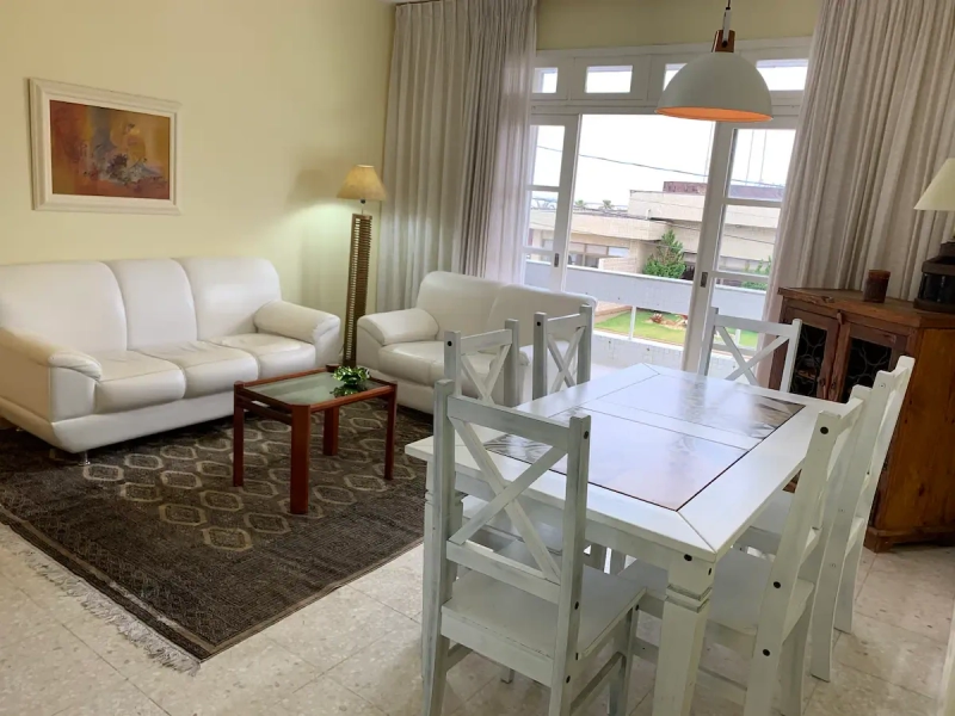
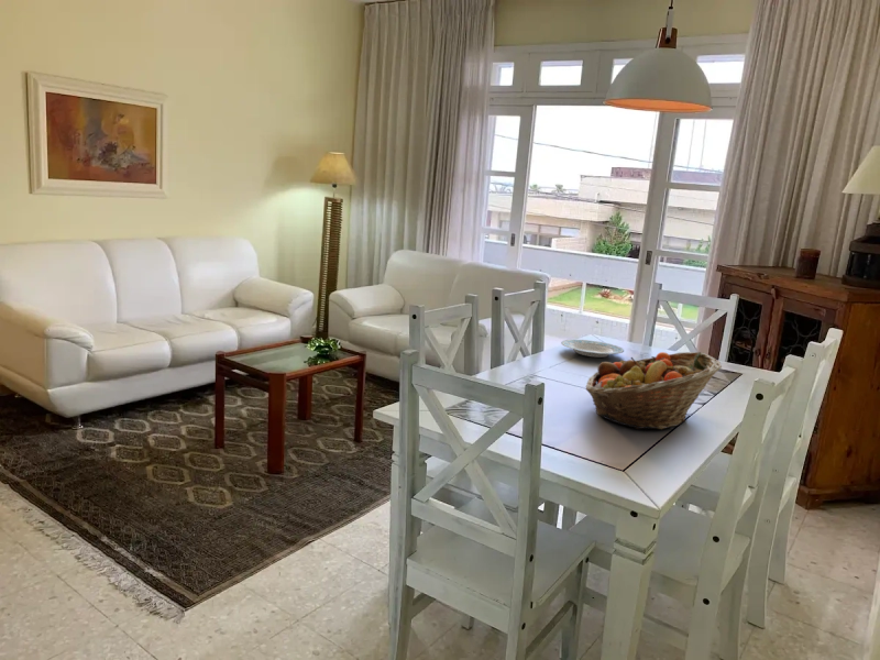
+ plate (592, 350)
+ fruit basket (649, 383)
